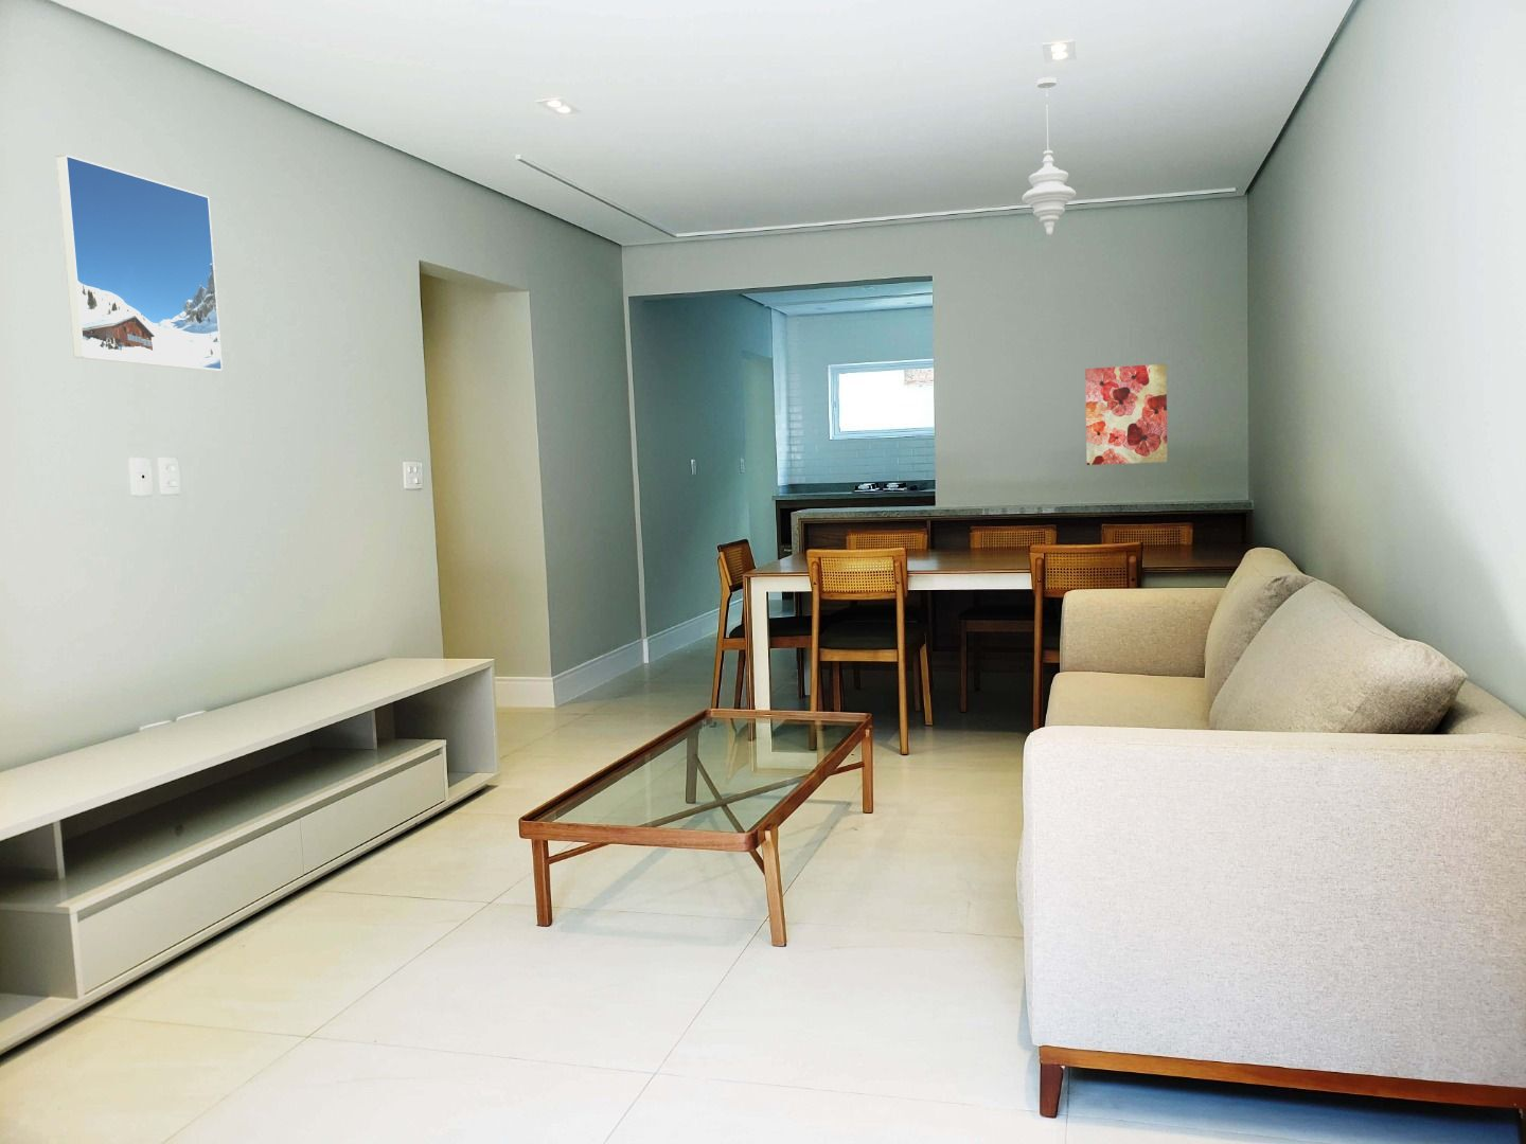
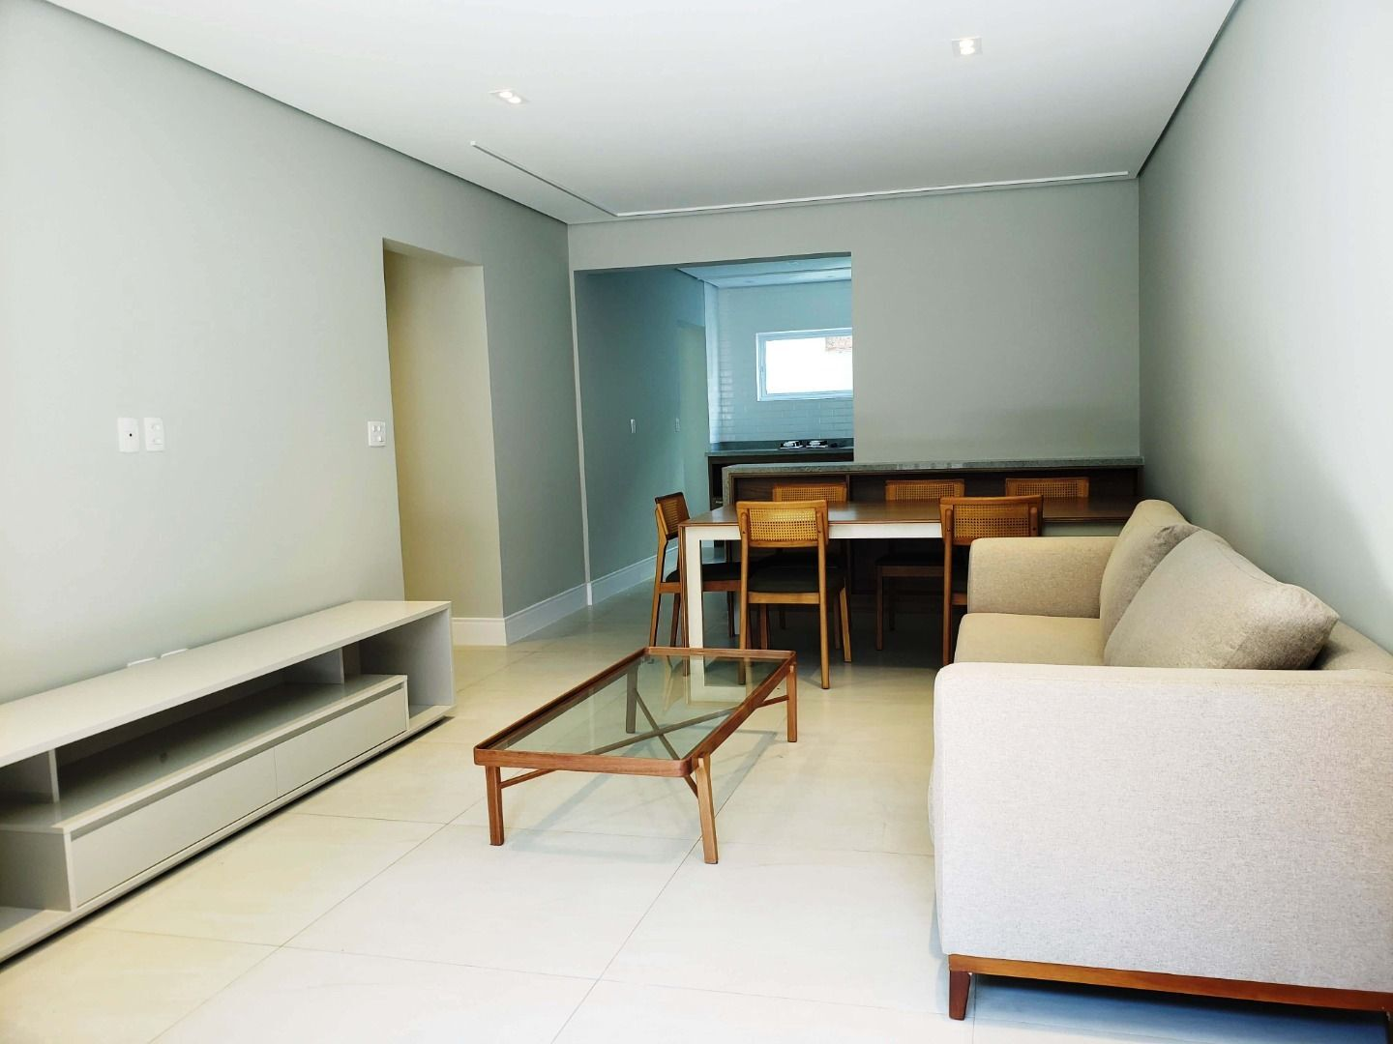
- pendant light (1048, 157)
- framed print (145, 272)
- wall art (1126, 415)
